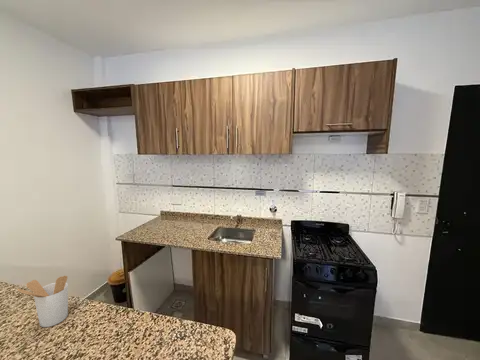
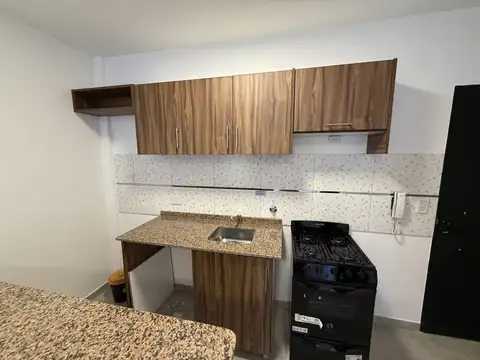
- utensil holder (45, 301)
